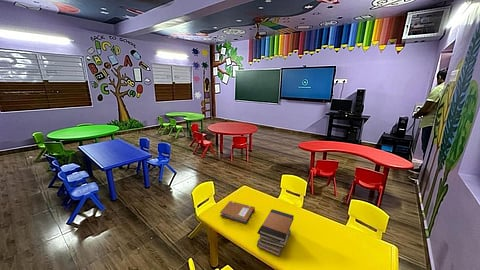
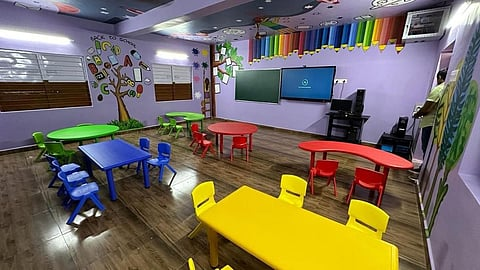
- notebook (238, 211)
- book stack (276, 230)
